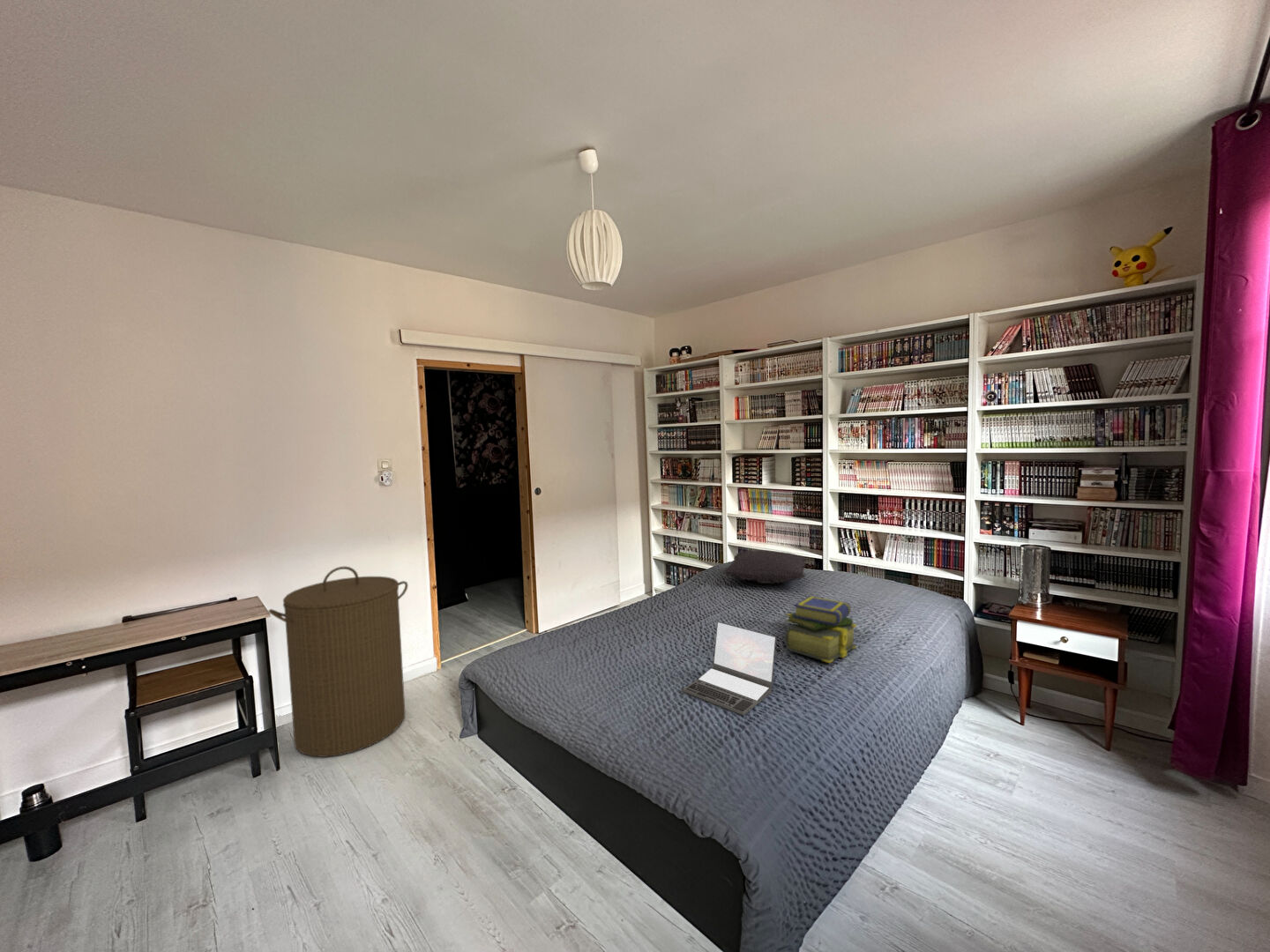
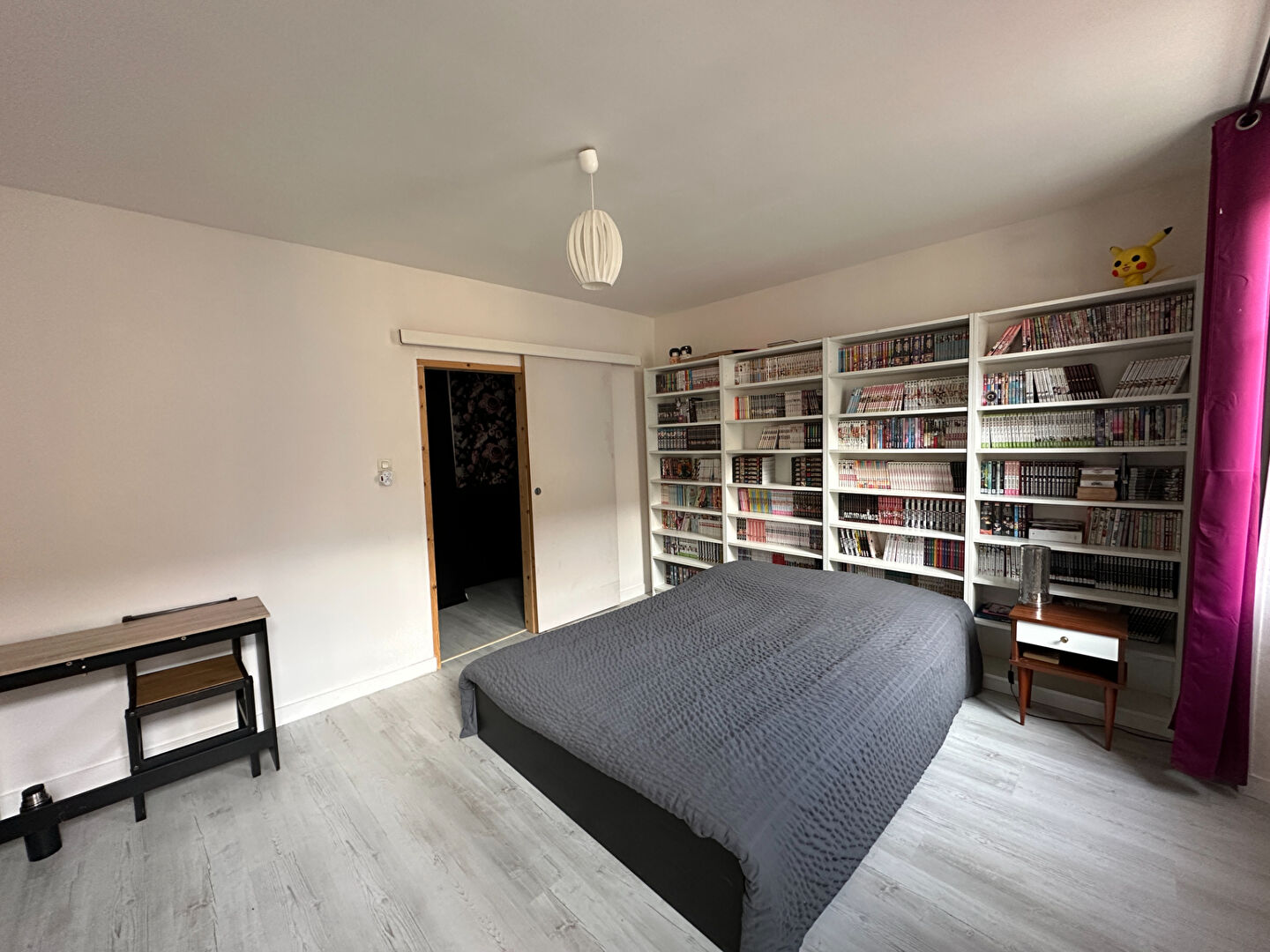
- pillow (766, 566)
- laundry hamper (347, 648)
- stack of books (820, 625)
- laptop (729, 664)
